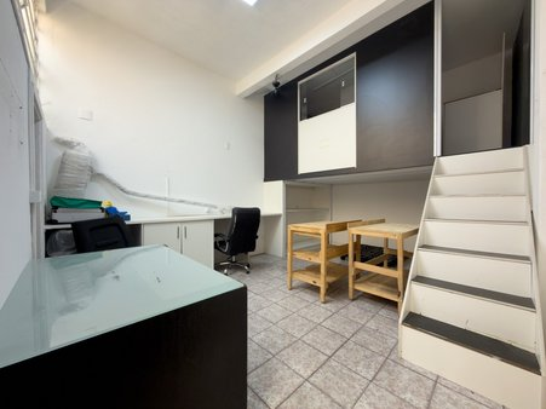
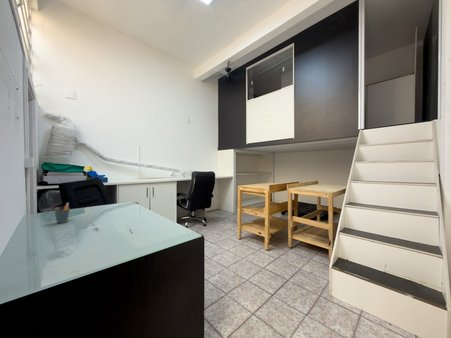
+ pen holder (62, 212)
